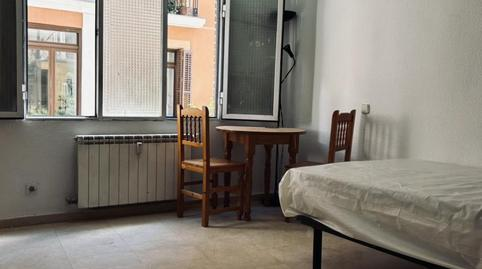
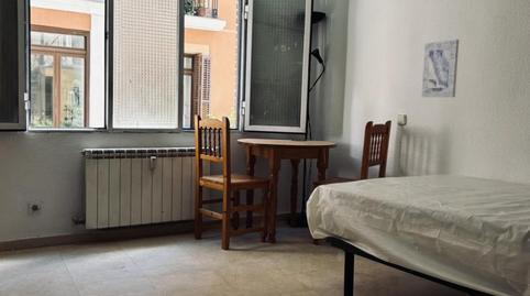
+ wall art (439, 69)
